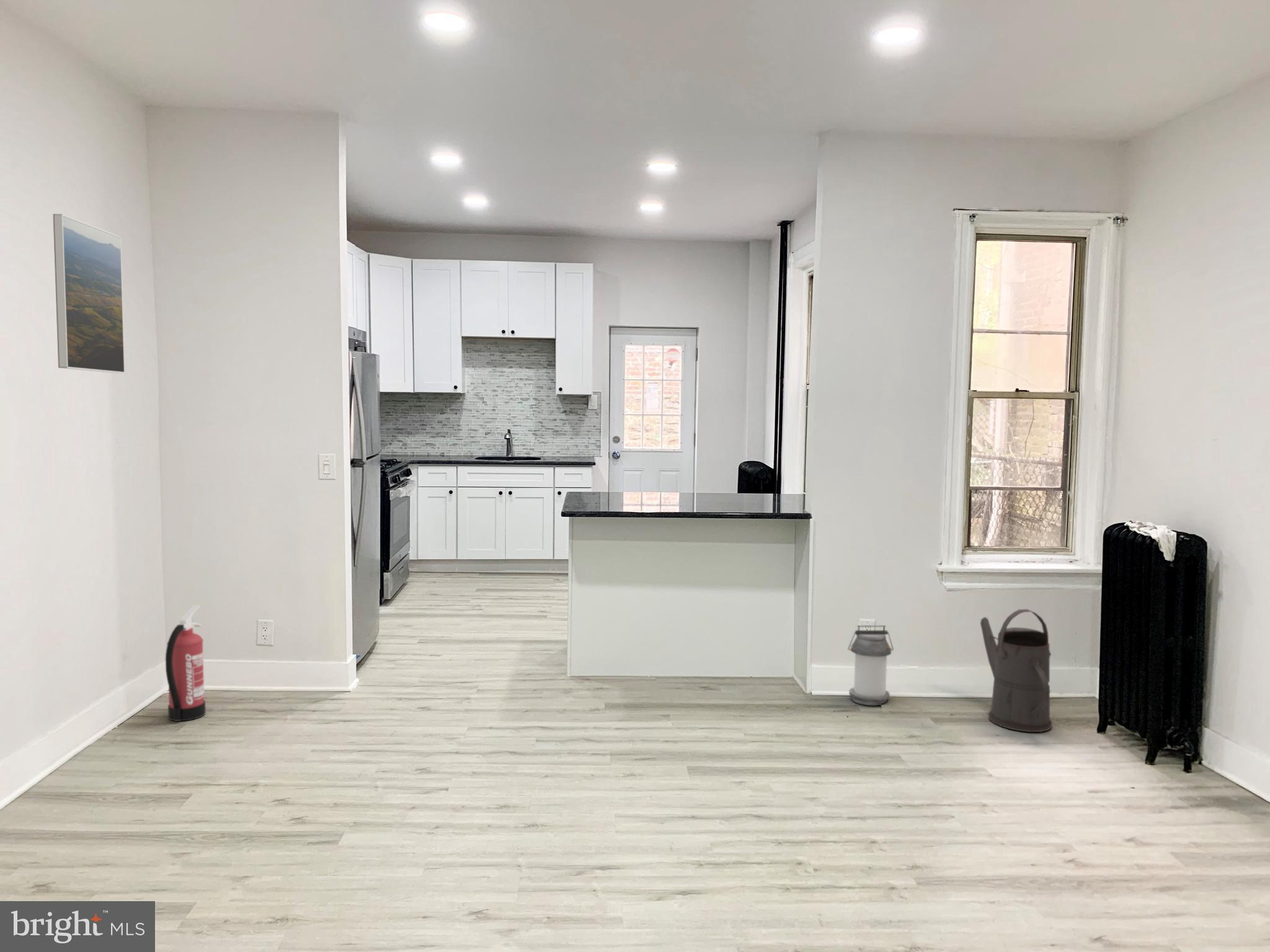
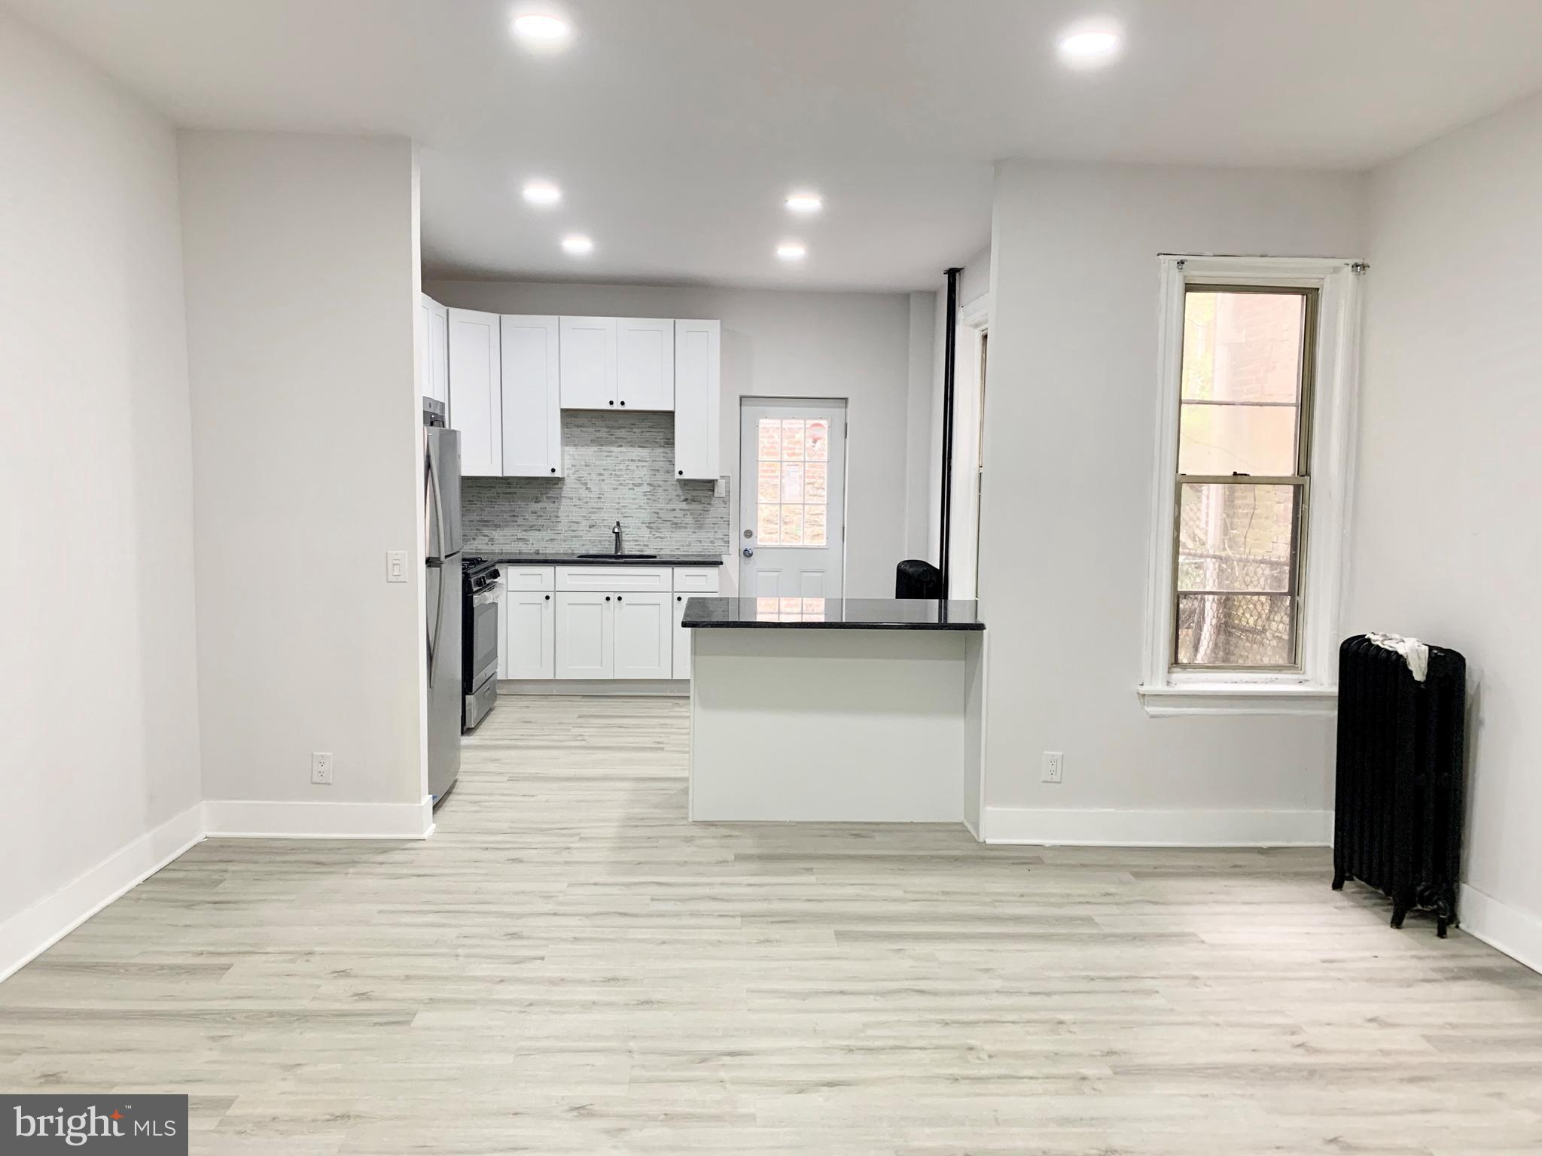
- lantern (870, 663)
- fire extinguisher (183, 664)
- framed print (91, 299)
- watering can (1010, 659)
